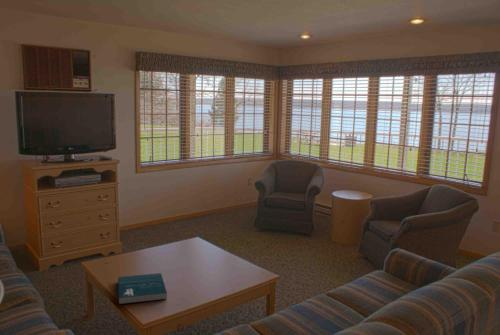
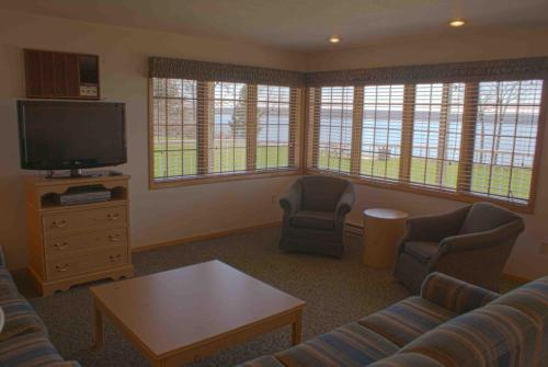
- book (141, 287)
